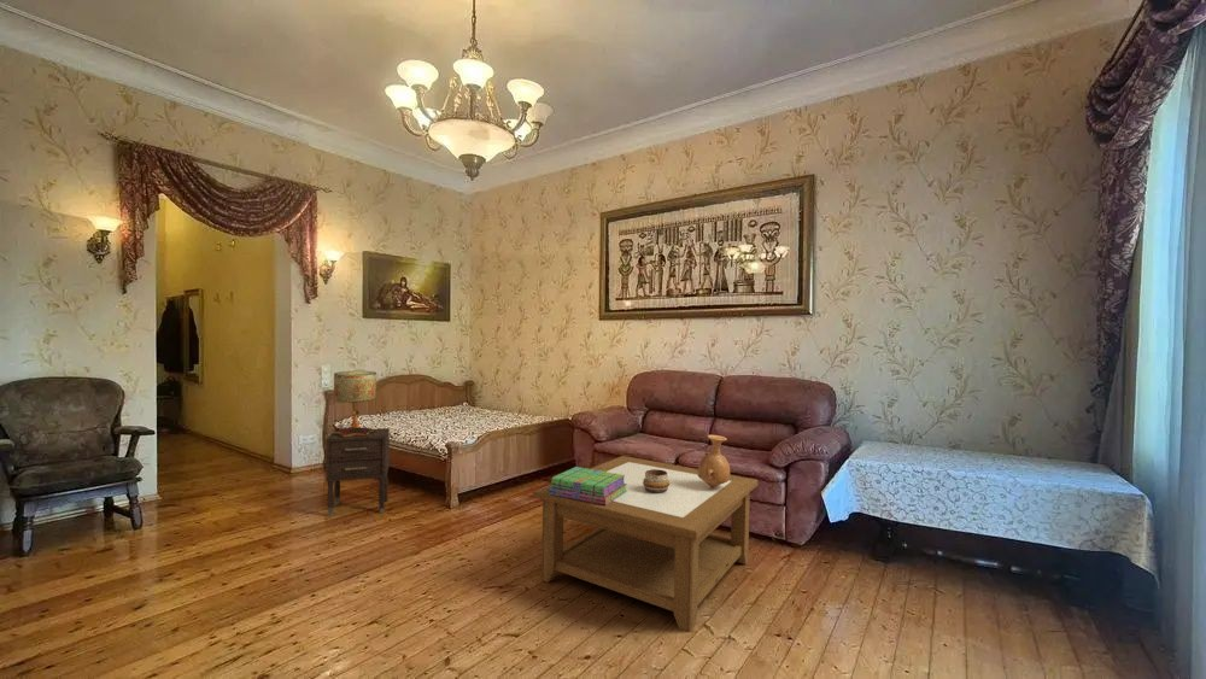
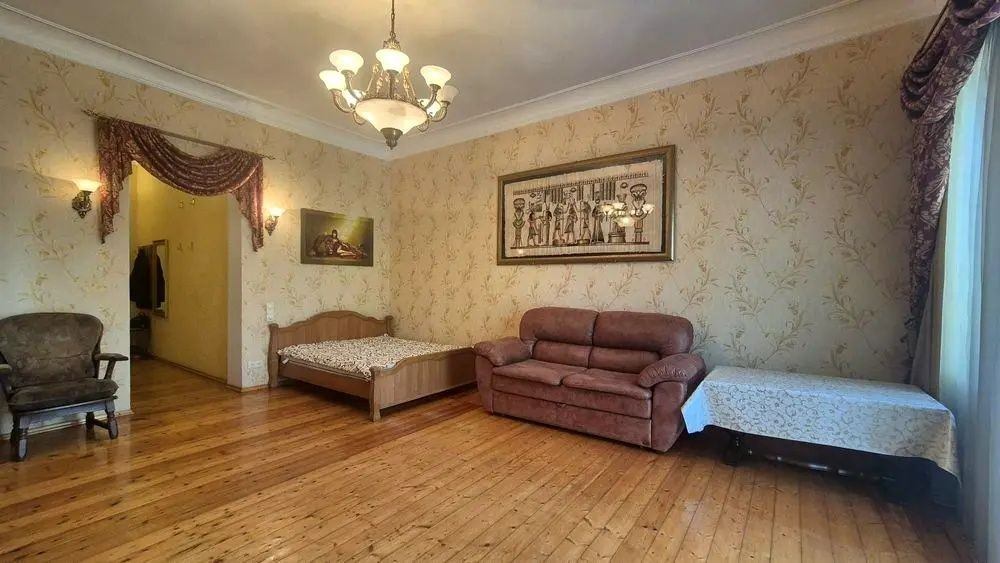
- nightstand (358, 470)
- decorative bowl (656, 480)
- table lamp (355, 402)
- coffee table (650, 527)
- vase (714, 461)
- stack of books (589, 484)
